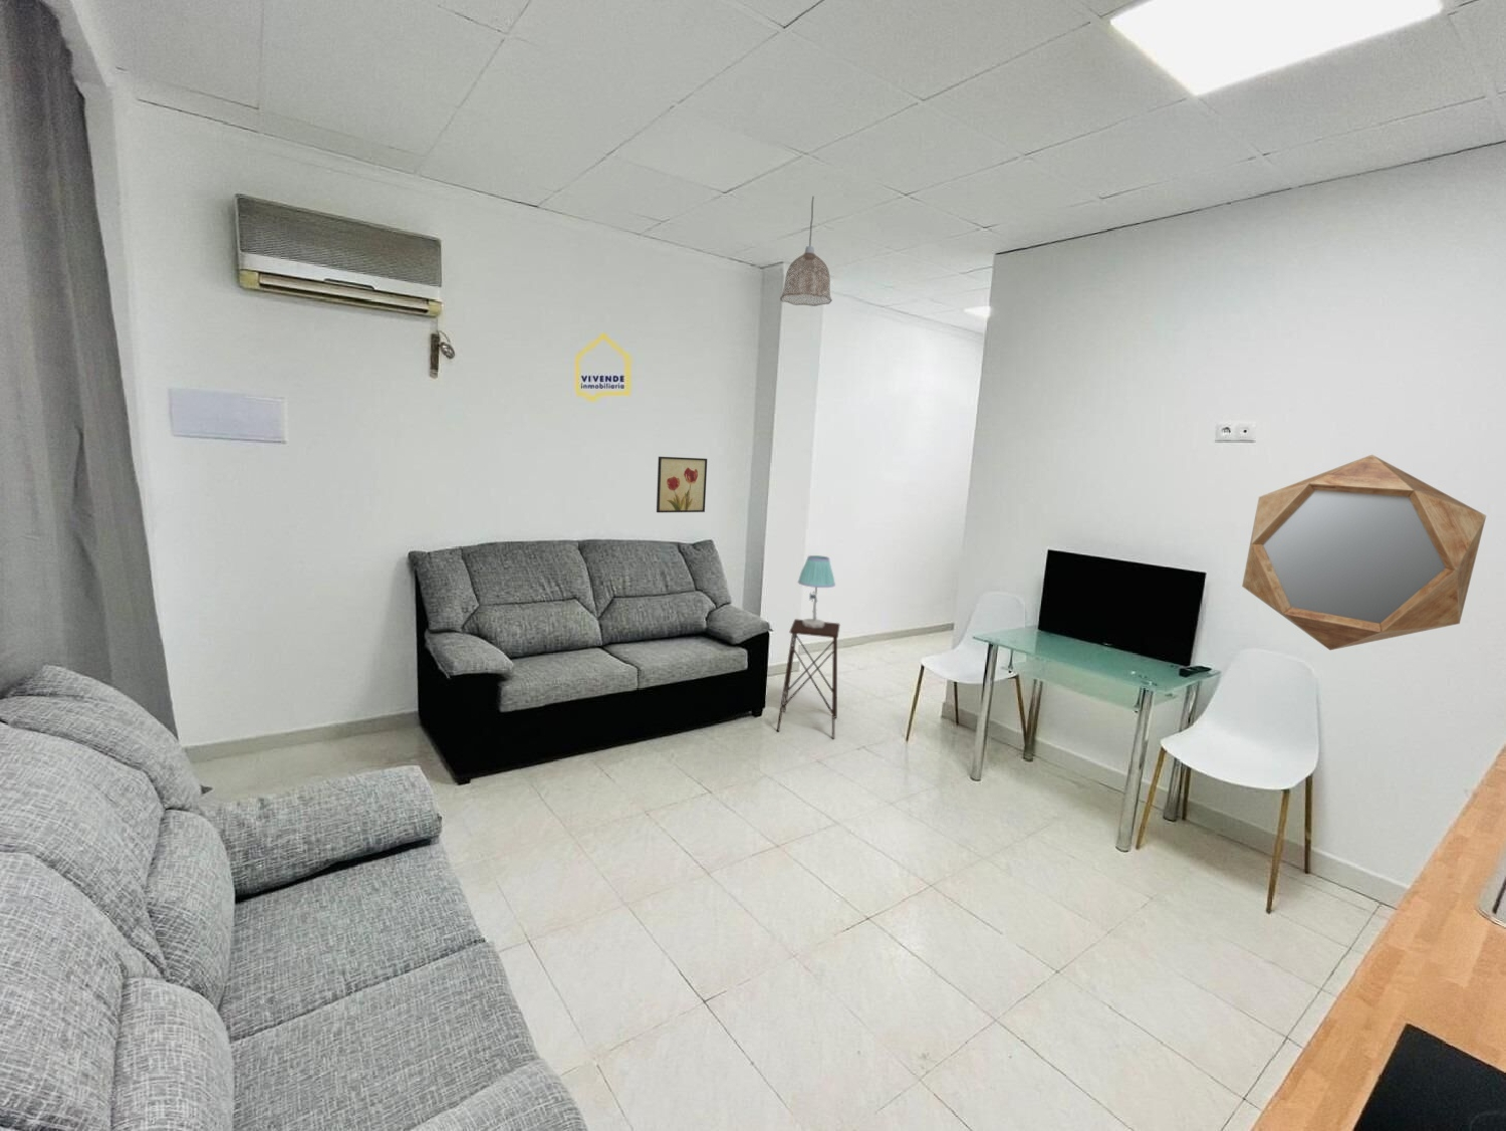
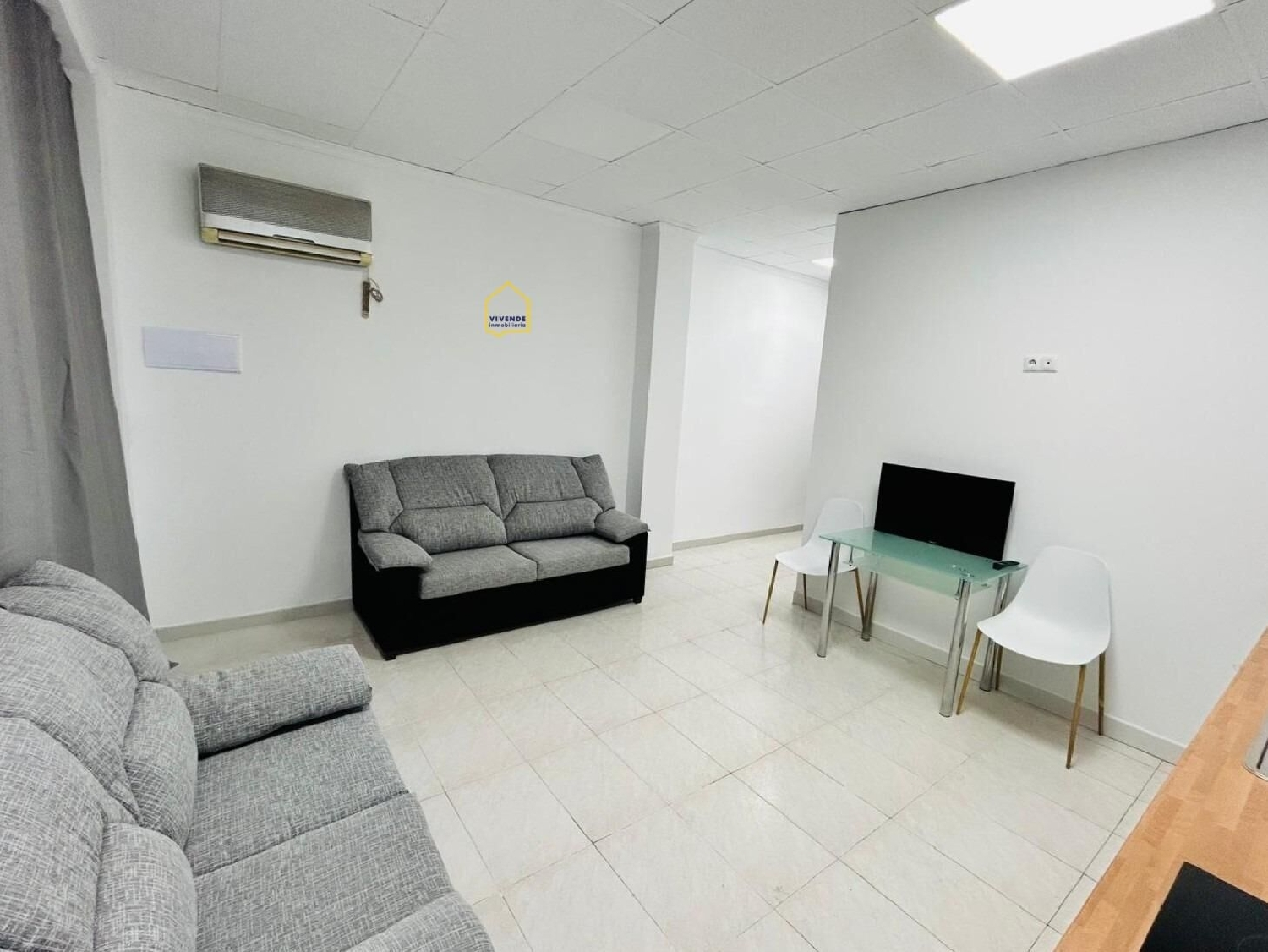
- home mirror (1347, 555)
- wall art (681, 485)
- pendant lamp (809, 249)
- table lamp (815, 590)
- side table (811, 676)
